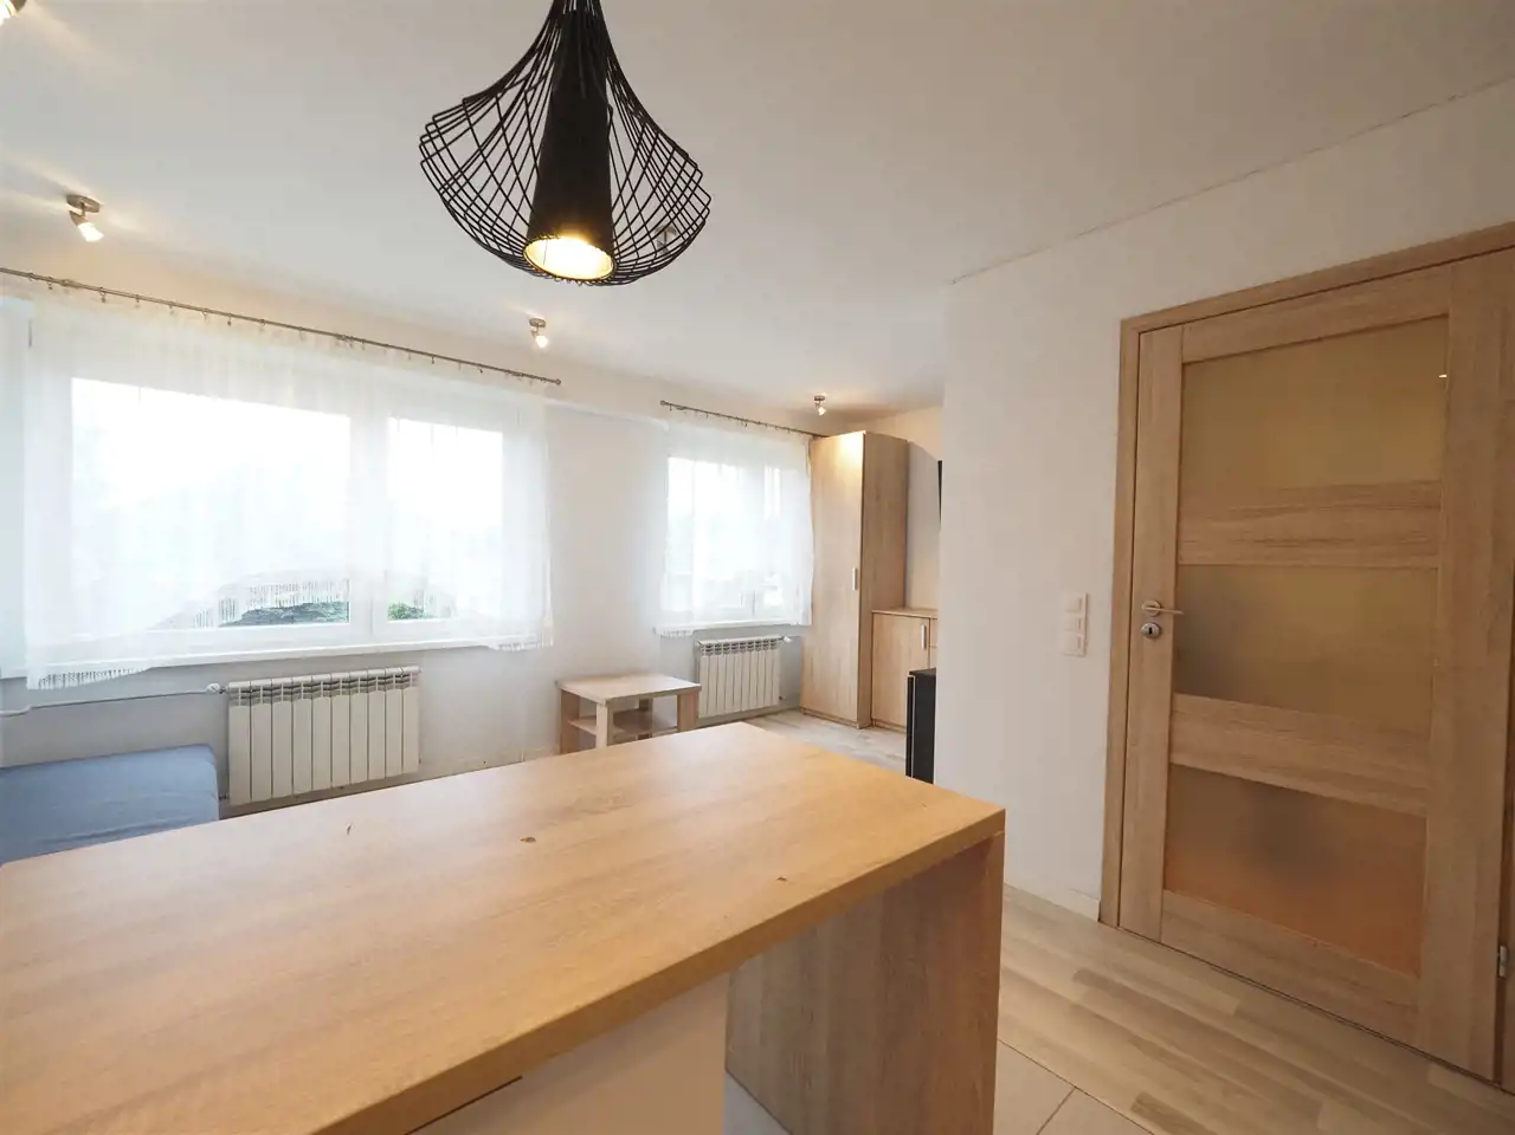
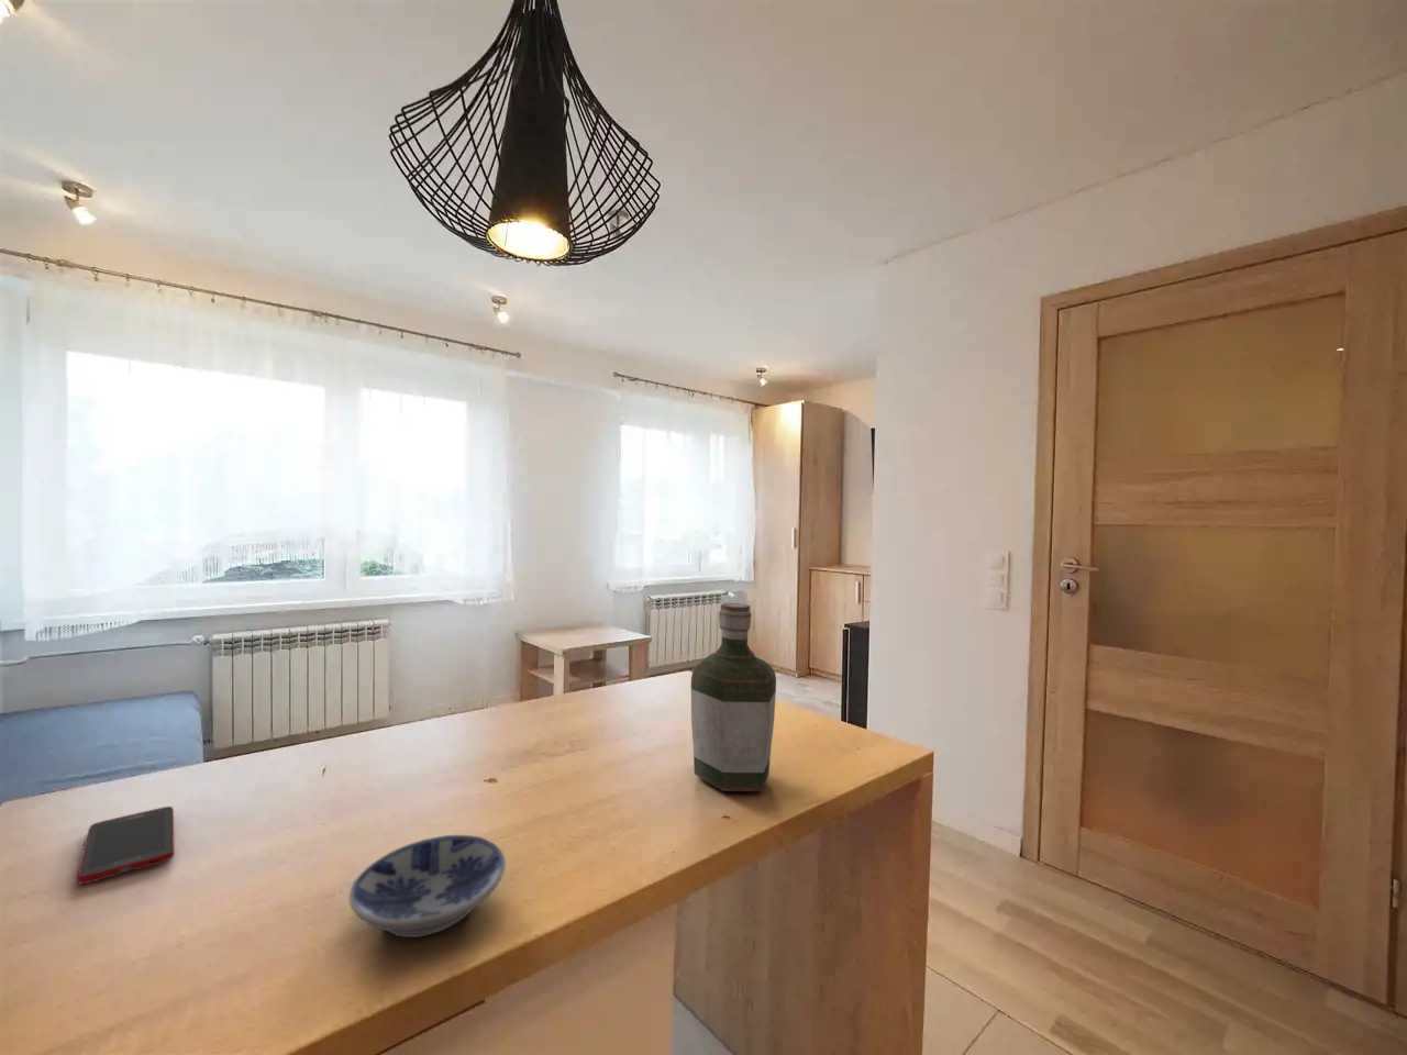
+ bowl (430, 890)
+ cell phone (130, 841)
+ bottle (733, 692)
